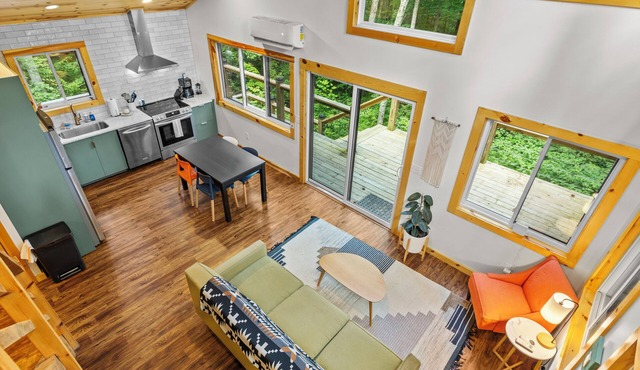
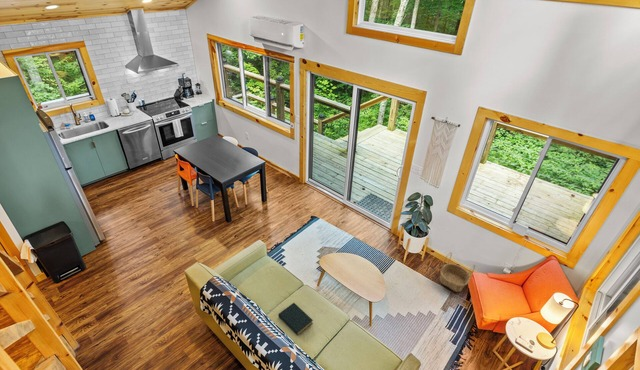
+ hardback book (295, 318)
+ basket (456, 271)
